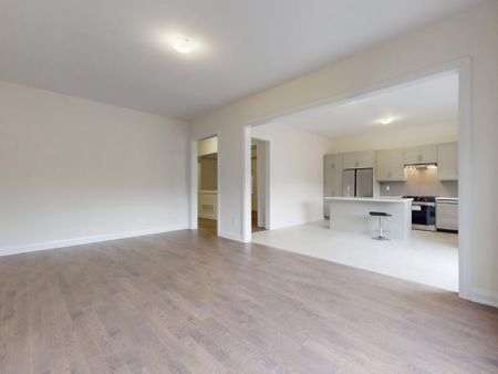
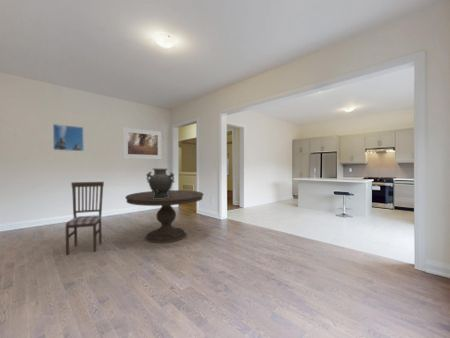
+ dining chair (85, 216)
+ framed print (143, 144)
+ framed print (68, 138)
+ decorative urn (160, 183)
+ dining table (166, 215)
